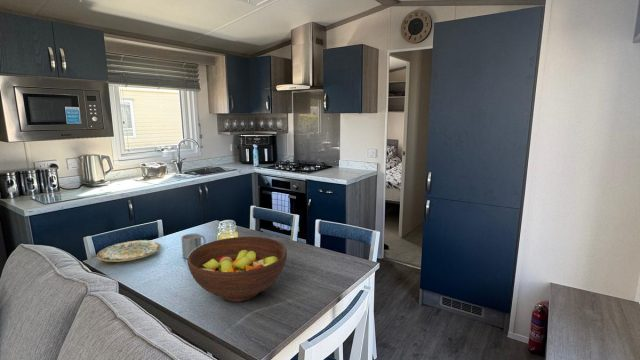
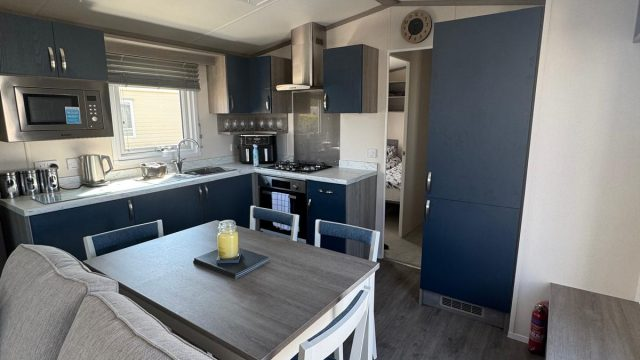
- fruit bowl (239, 273)
- mug (194, 244)
- plate (130, 252)
